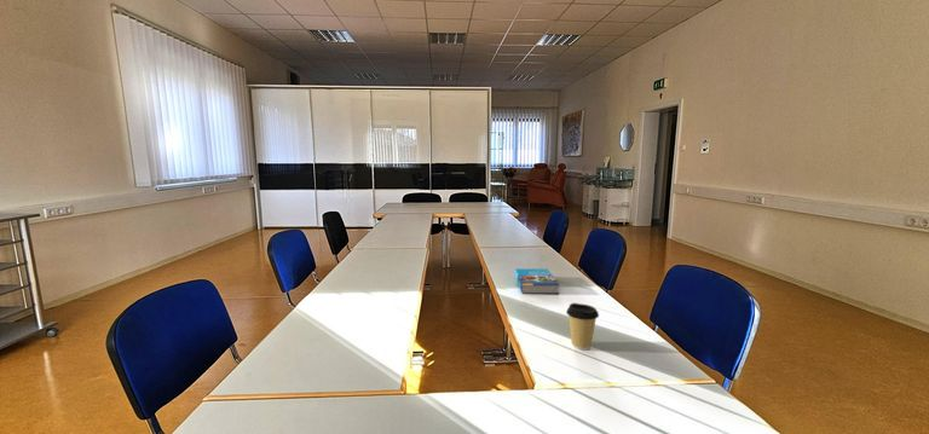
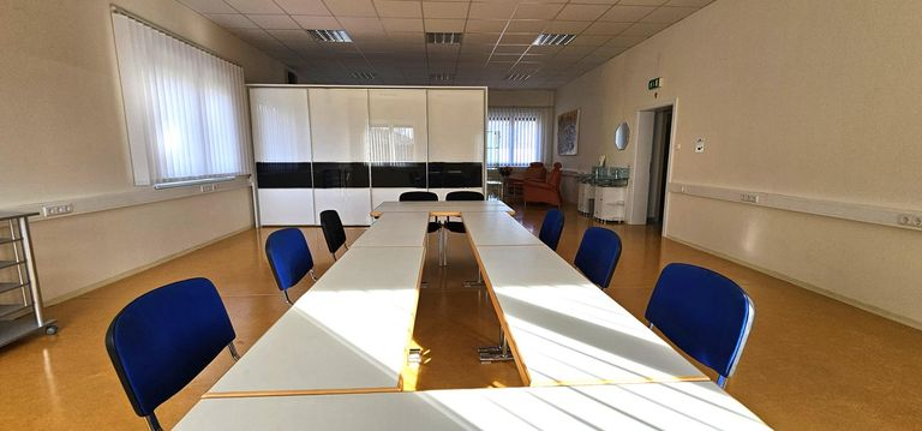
- book (535, 280)
- coffee cup (582, 326)
